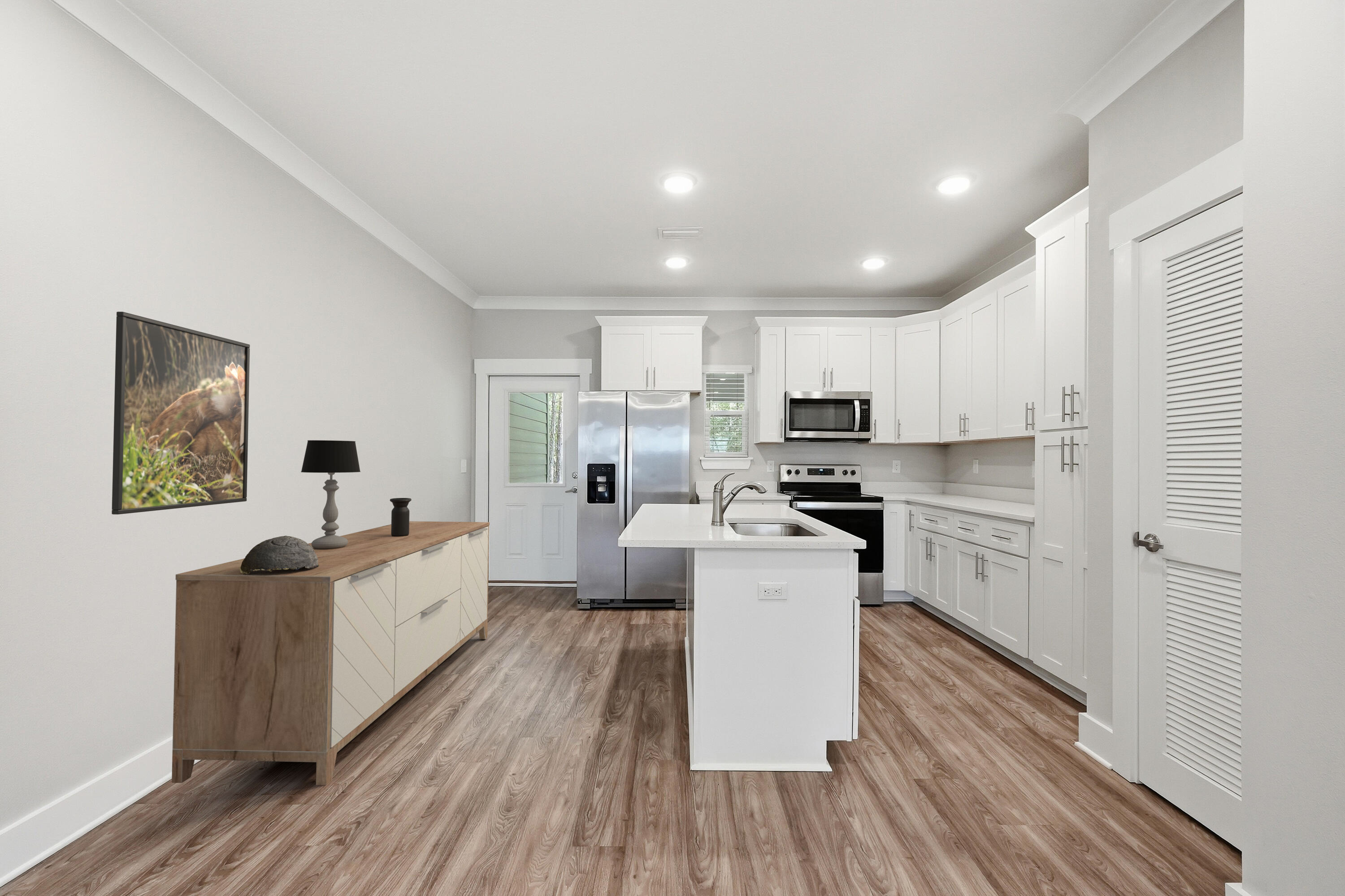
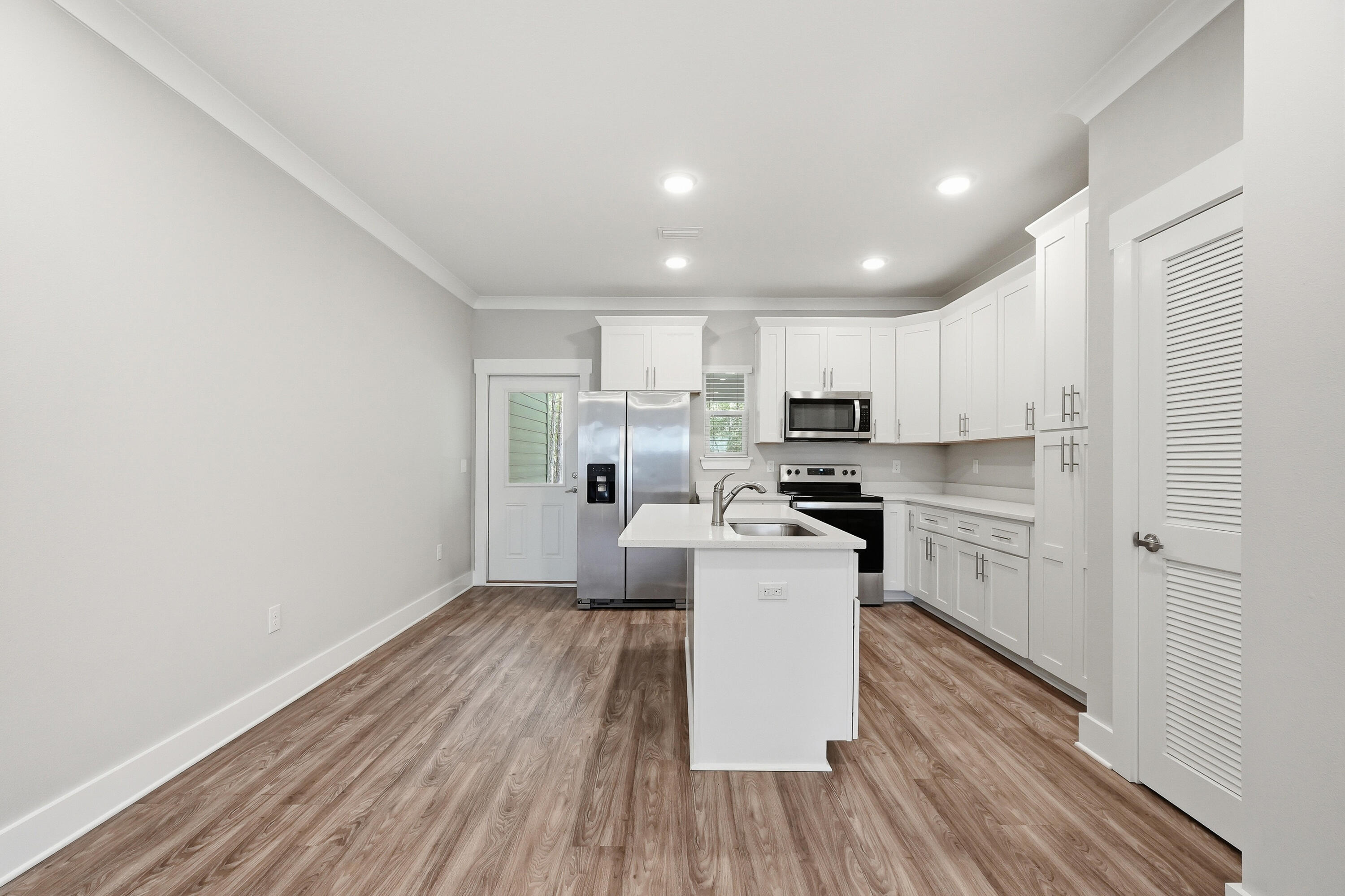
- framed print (190, 418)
- sideboard (379, 615)
- table lamp (331, 493)
- vase (400, 516)
- decorative bowl (281, 552)
